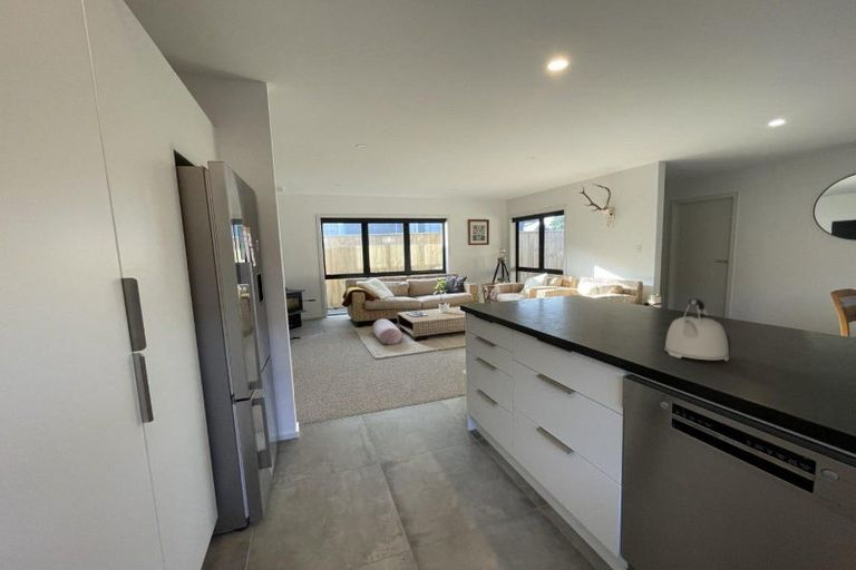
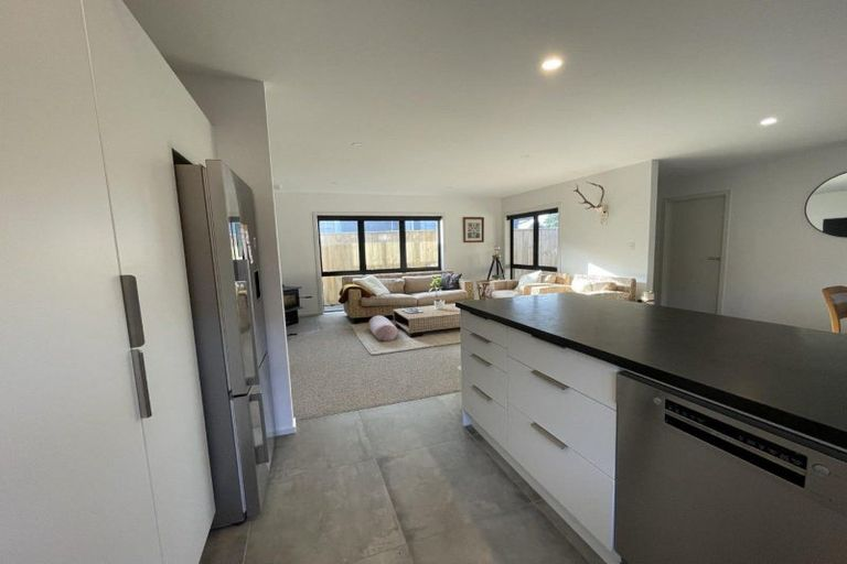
- kettle (696, 326)
